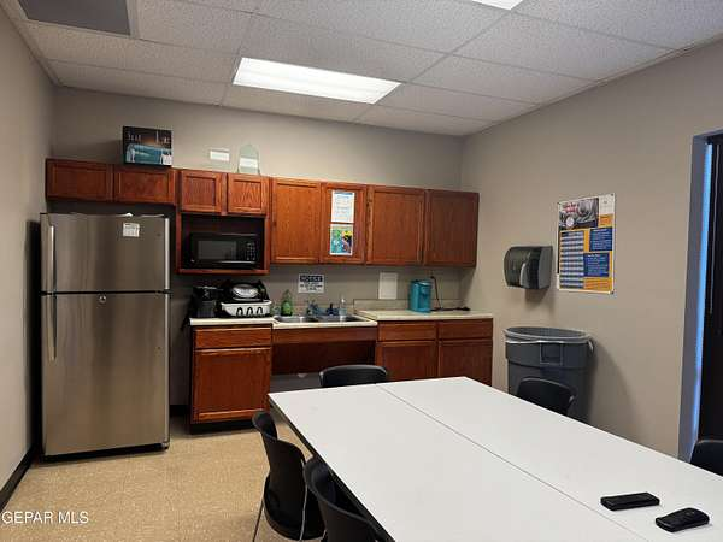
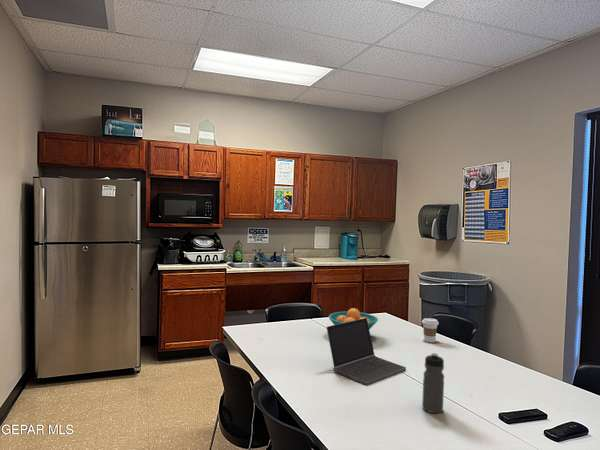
+ laptop computer (366, 348)
+ coffee cup (429, 330)
+ water bottle (433, 381)
+ fruit bowl (352, 320)
